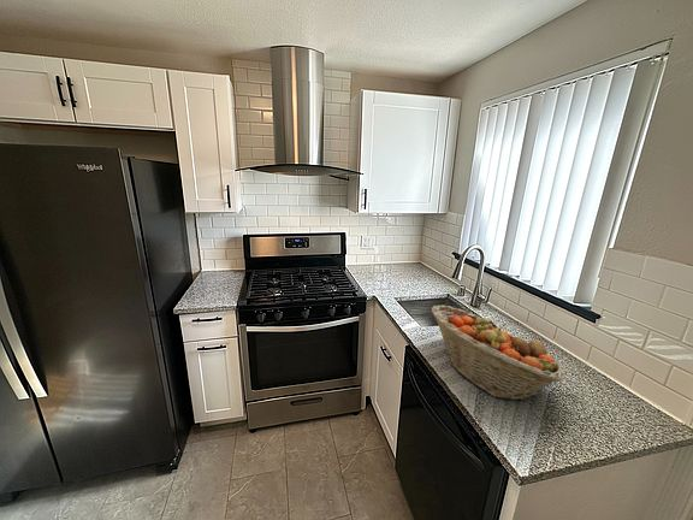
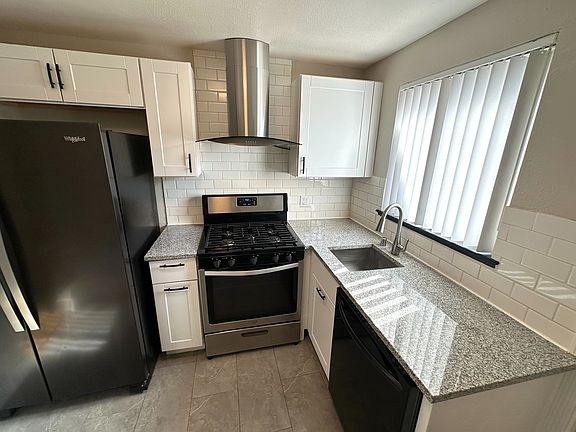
- fruit basket (488, 344)
